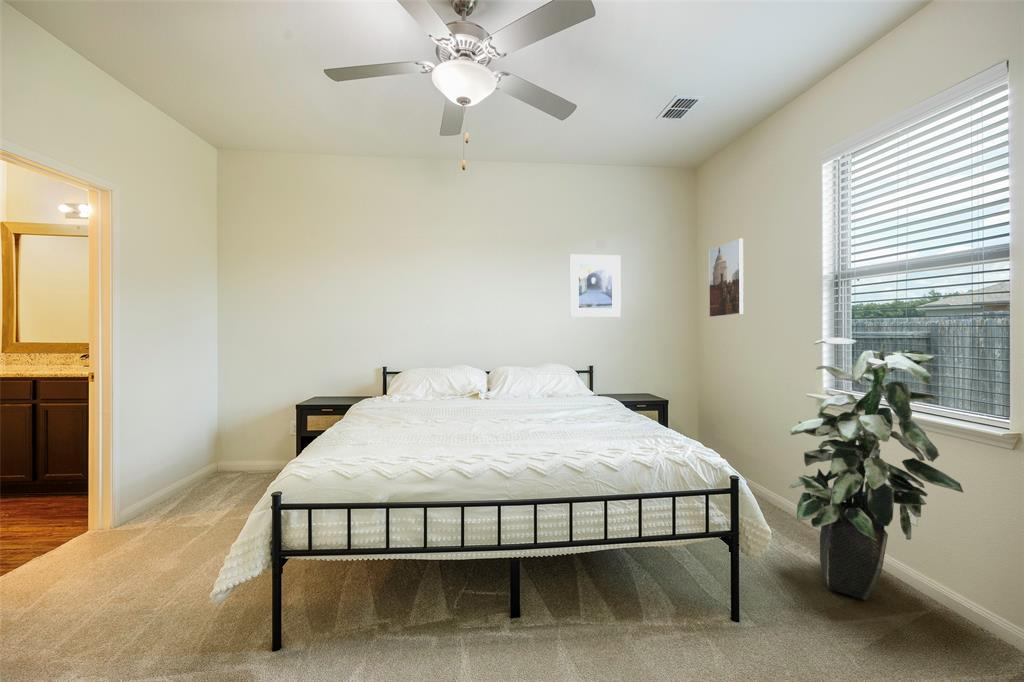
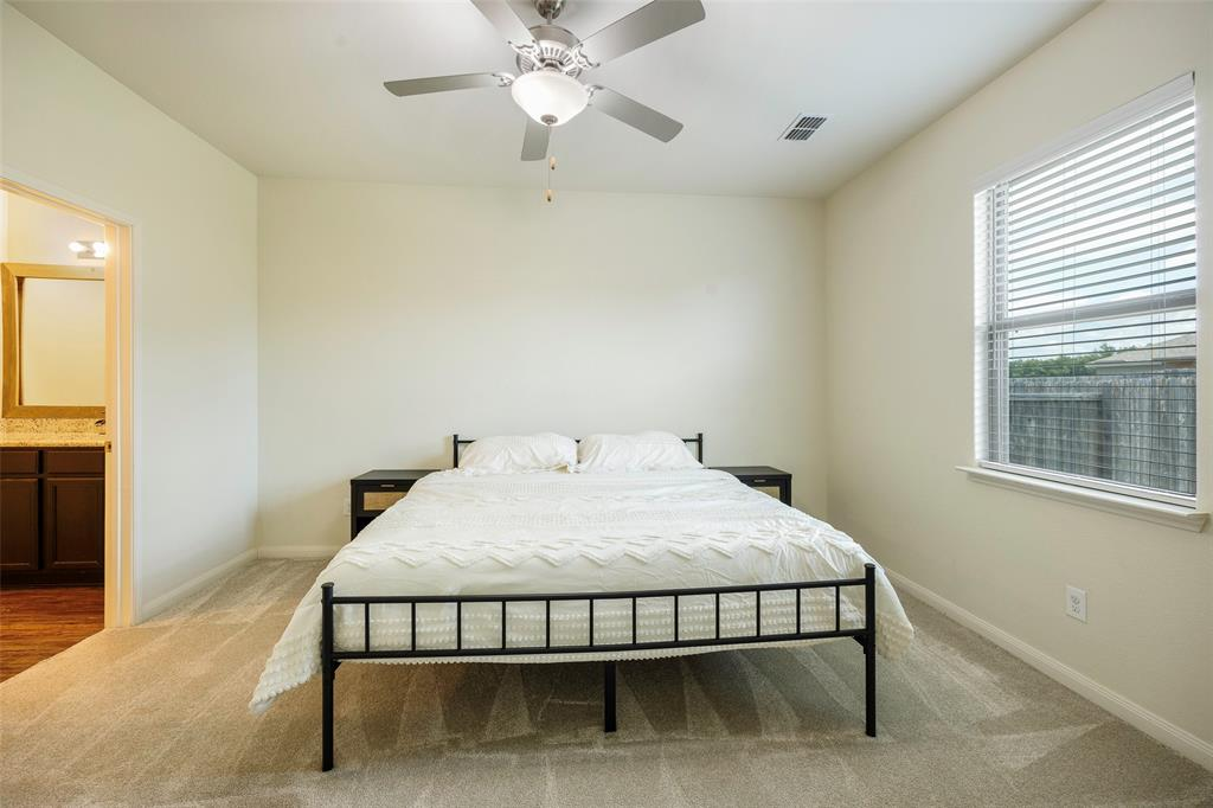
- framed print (725, 280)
- indoor plant (856, 462)
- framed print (595, 285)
